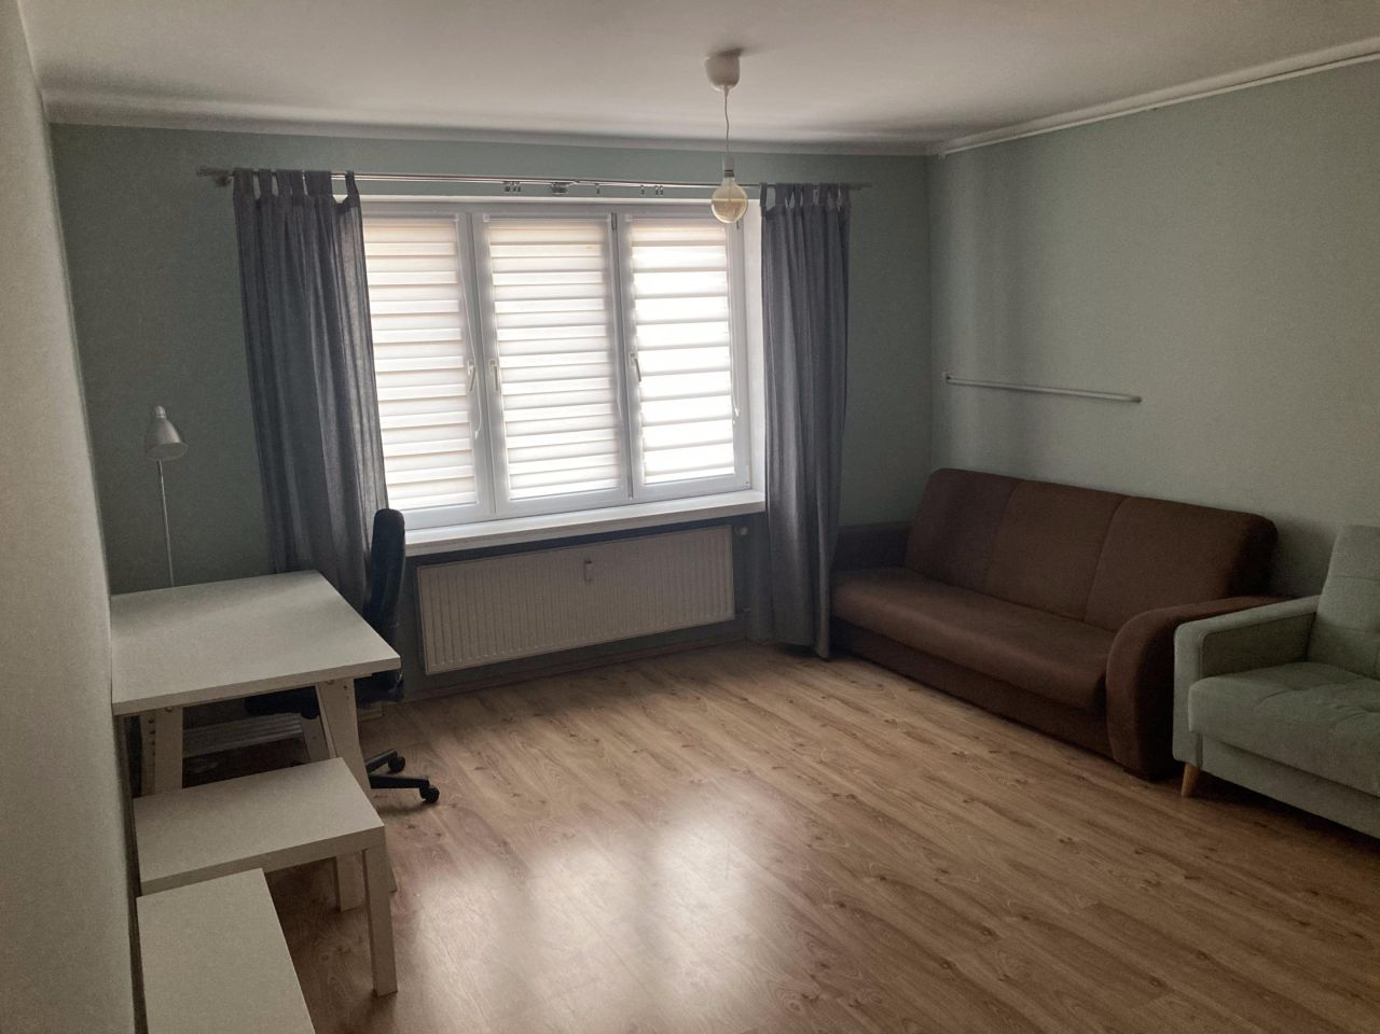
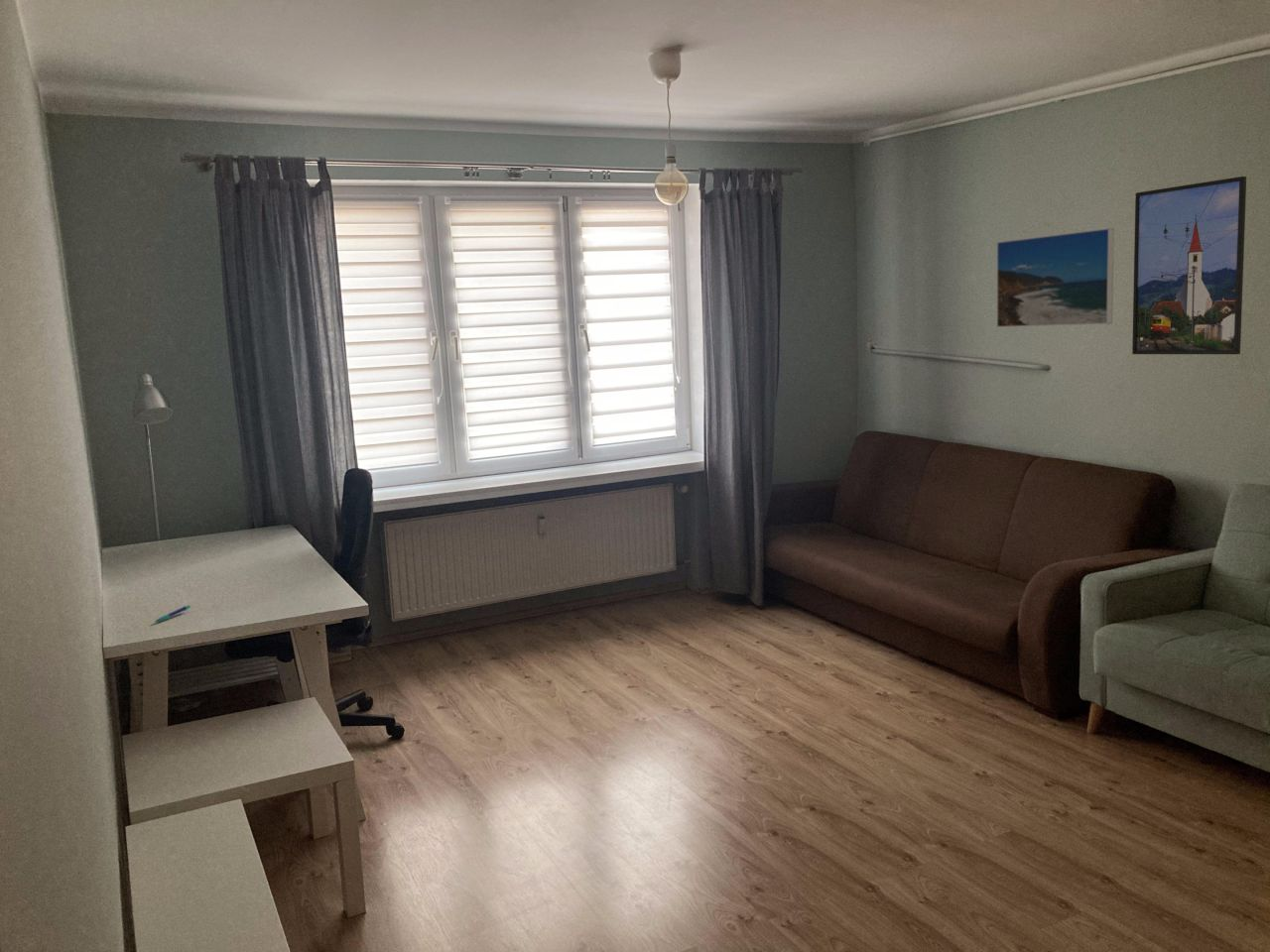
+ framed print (1051, 281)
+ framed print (1186, 270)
+ pen (172, 613)
